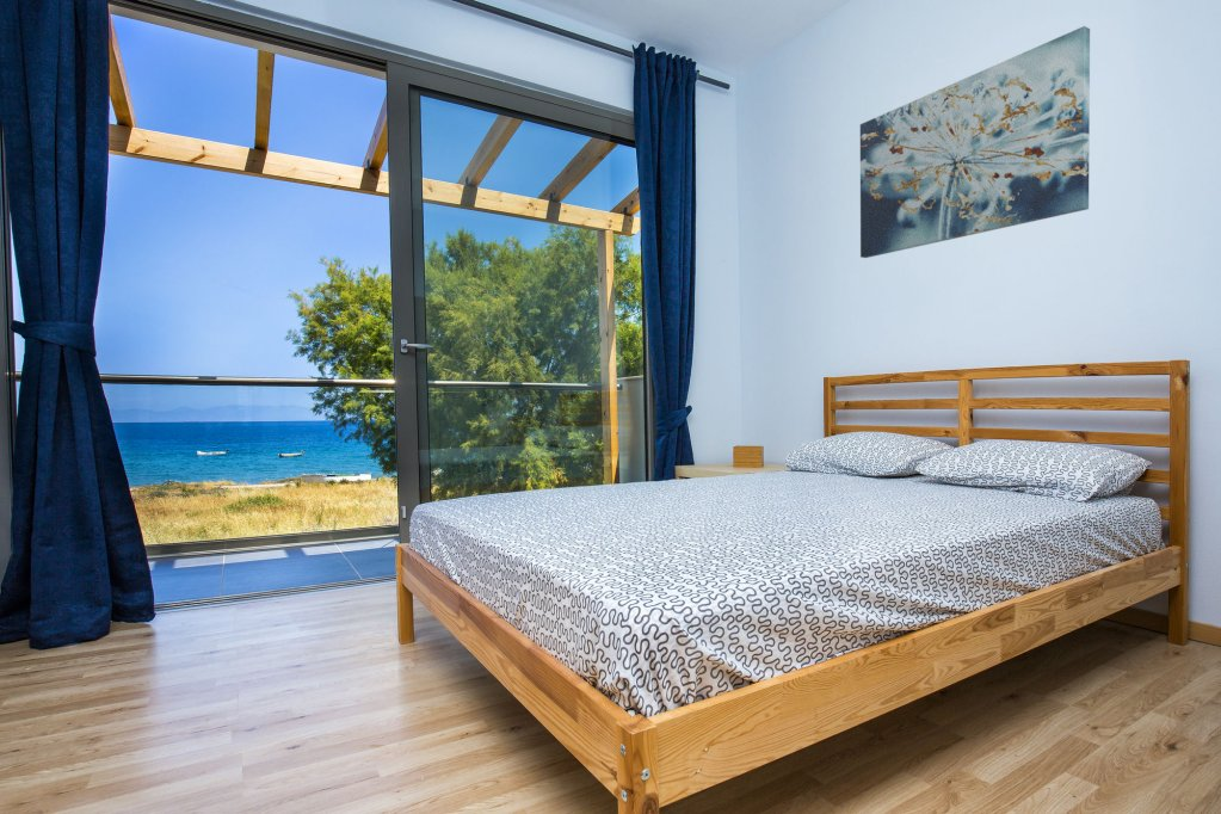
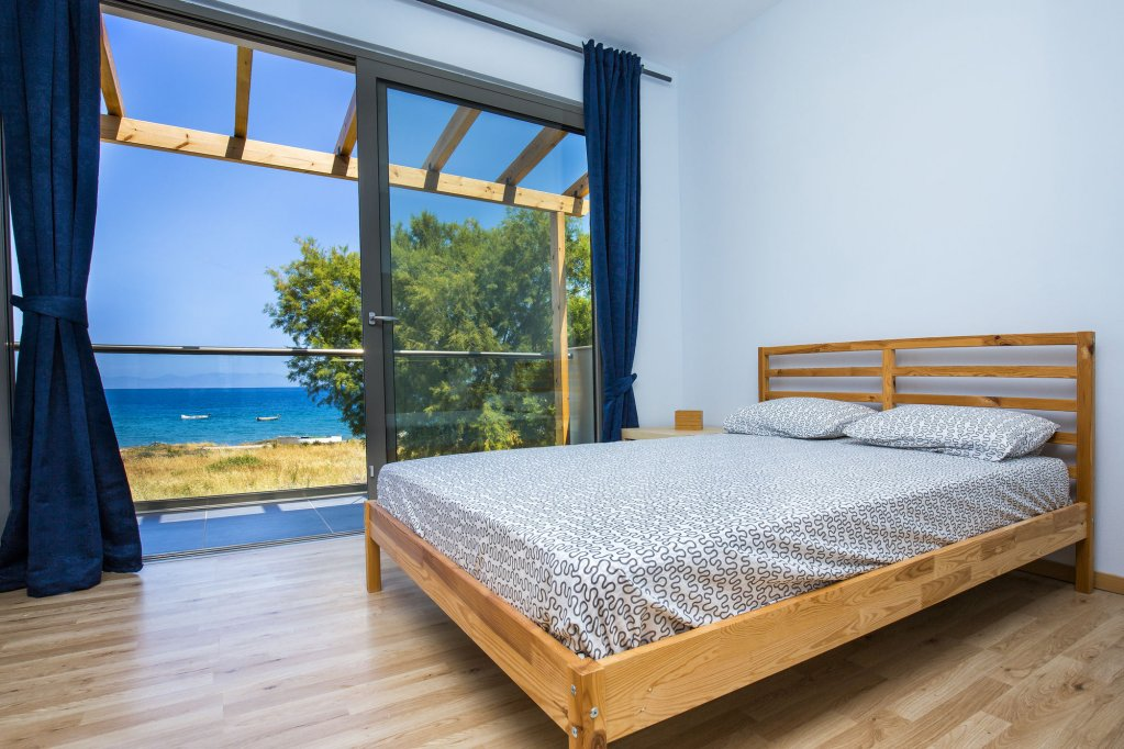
- wall art (957, 160)
